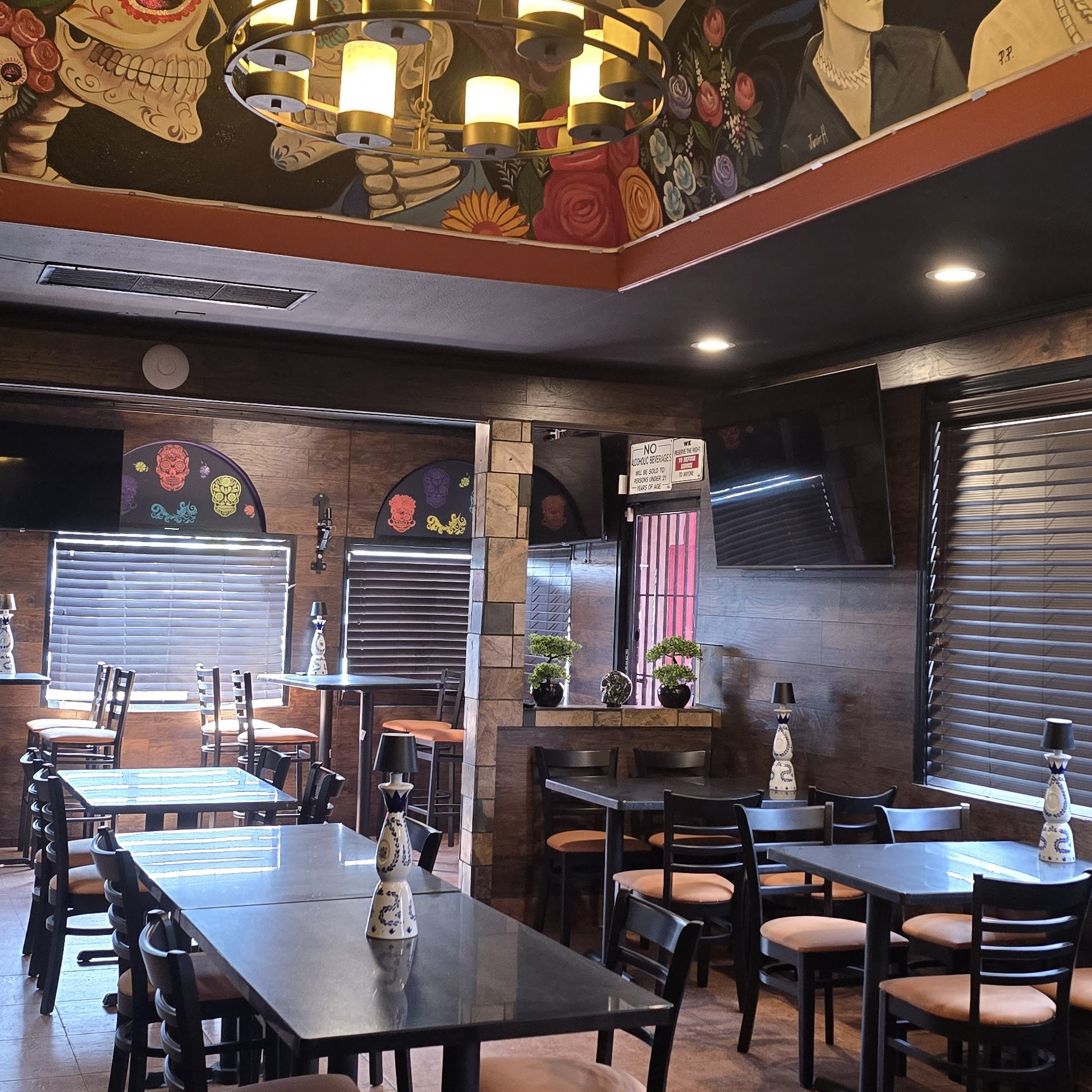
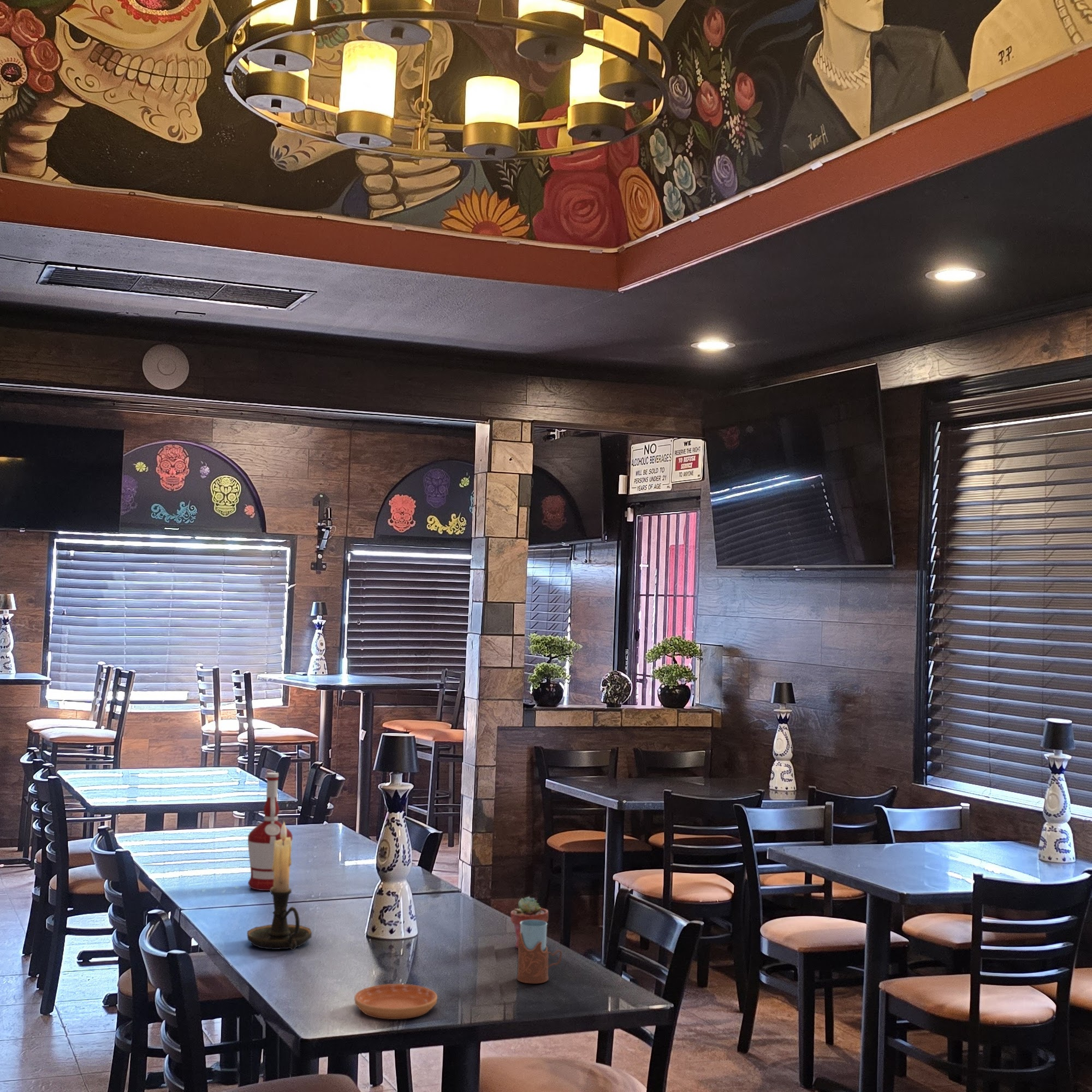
+ drinking glass (539, 951)
+ alcohol (270, 830)
+ candle holder (284, 883)
+ saucer (396, 1003)
+ potted succulent (529, 919)
